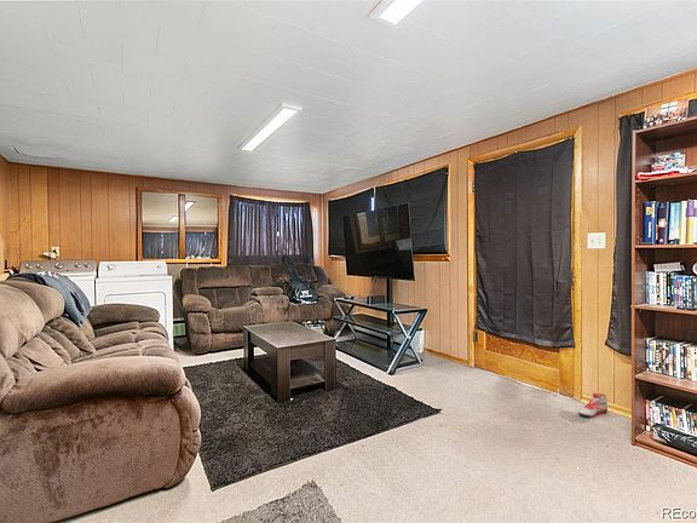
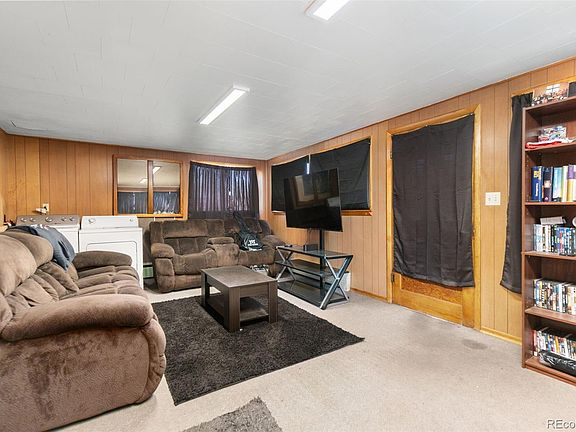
- sneaker (592, 403)
